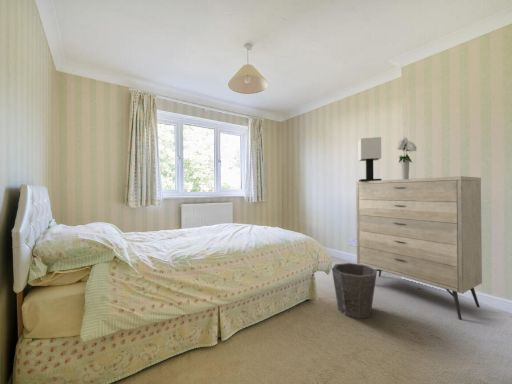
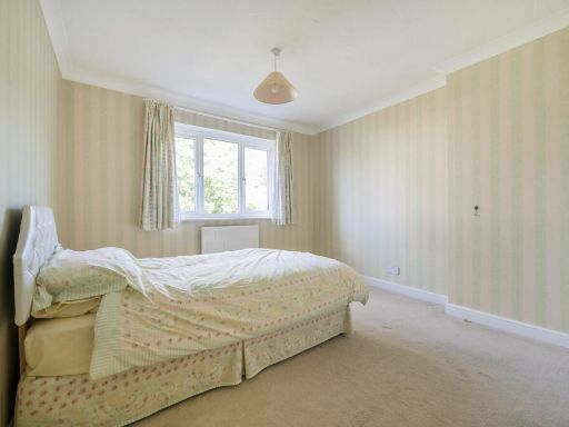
- dresser (411, 236)
- bouquet (406, 157)
- table lamp (369, 160)
- waste bin (354, 289)
